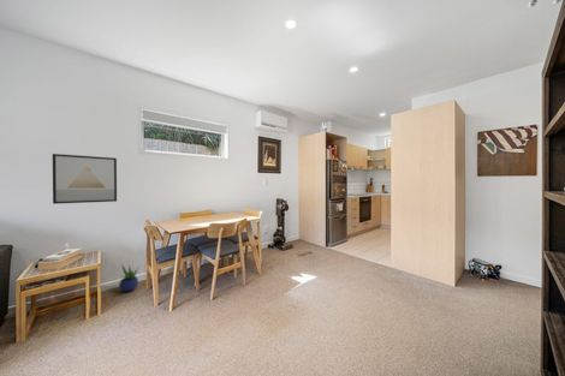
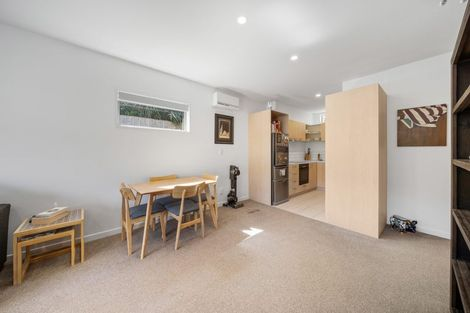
- potted plant (130, 276)
- wall art (87, 179)
